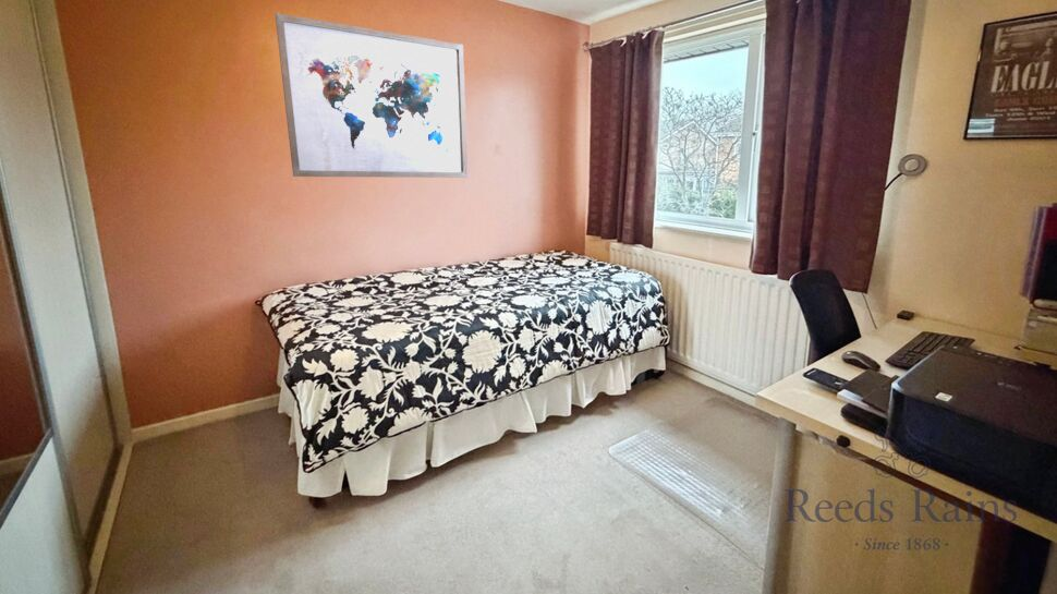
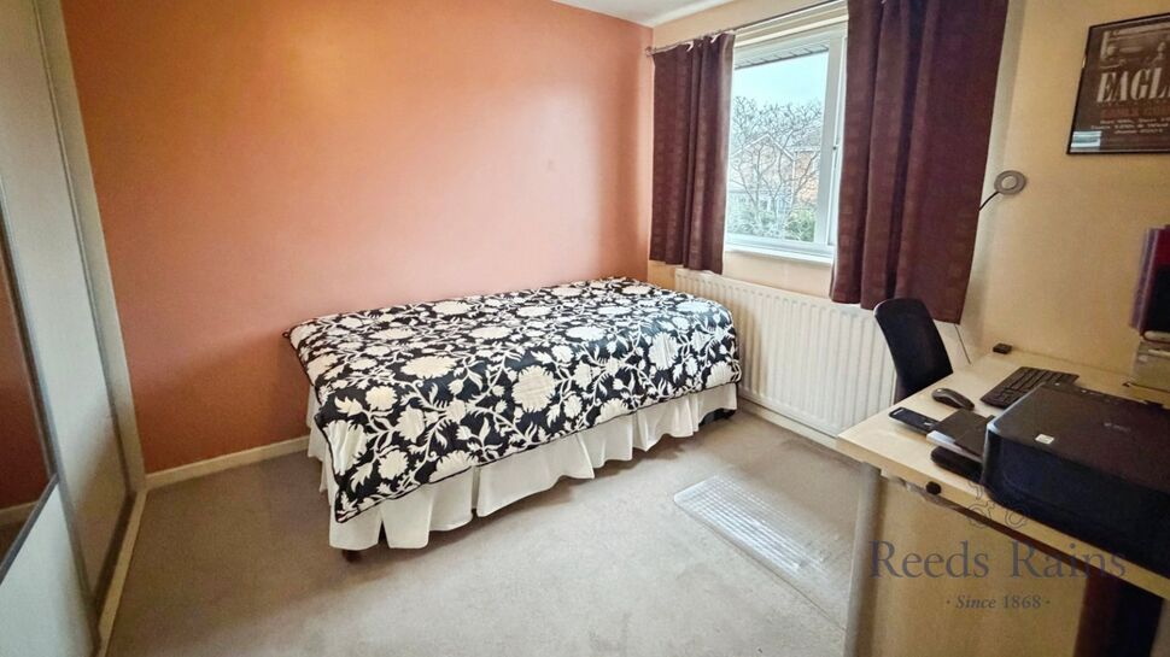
- wall art (384, 106)
